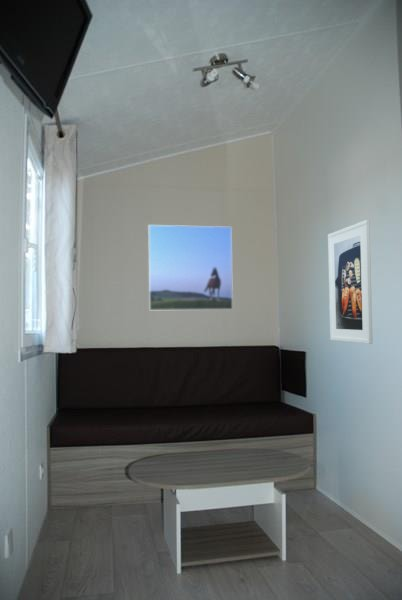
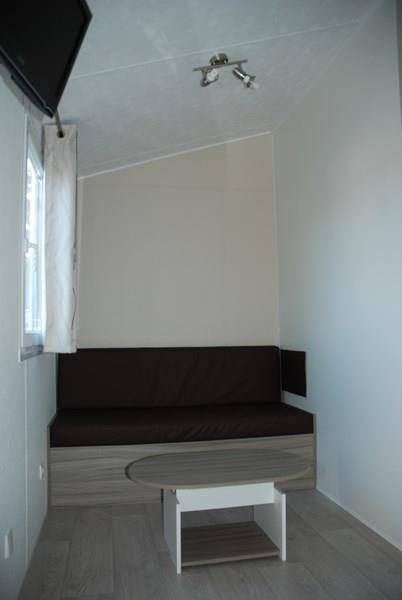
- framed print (191, 267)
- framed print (348, 284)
